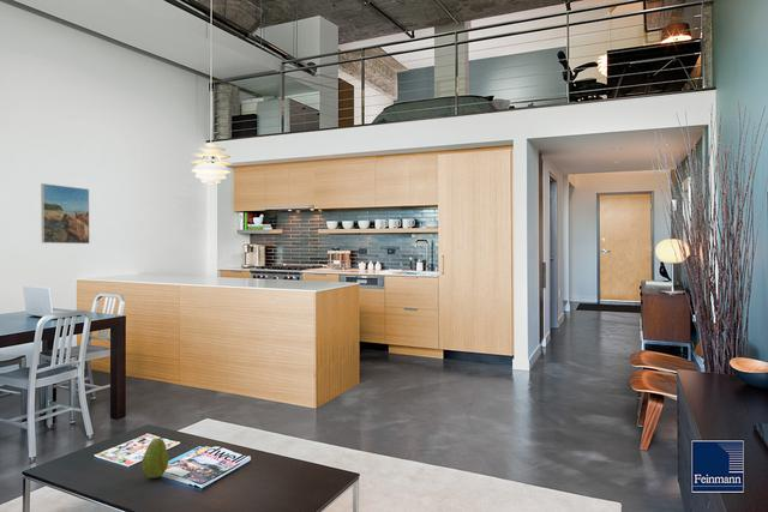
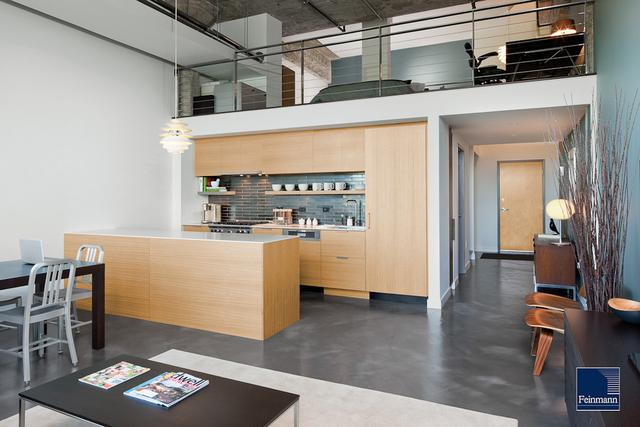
- fruit (155, 458)
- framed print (66, 215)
